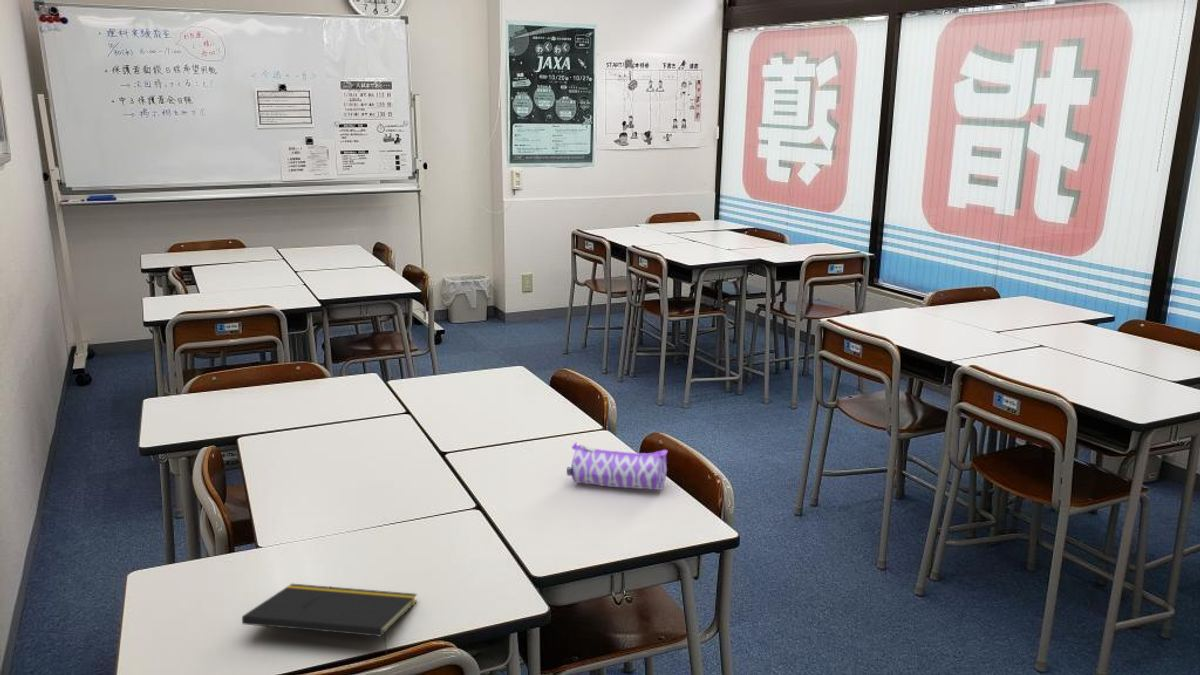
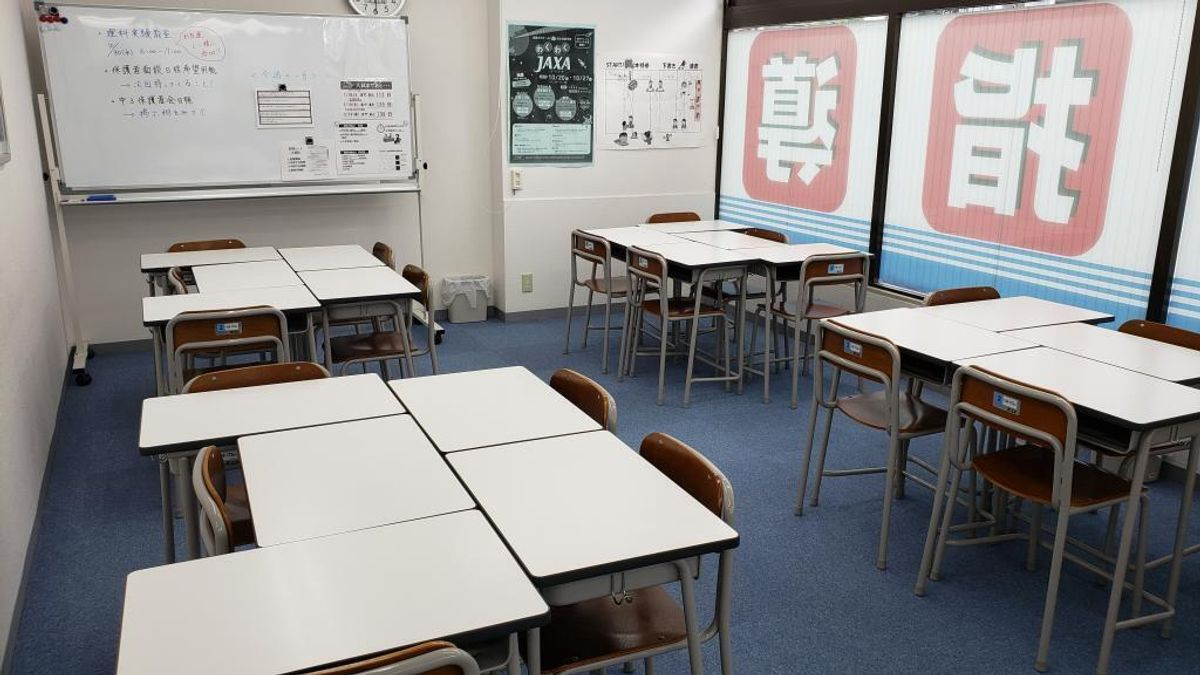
- notepad (333, 608)
- pencil case (618, 465)
